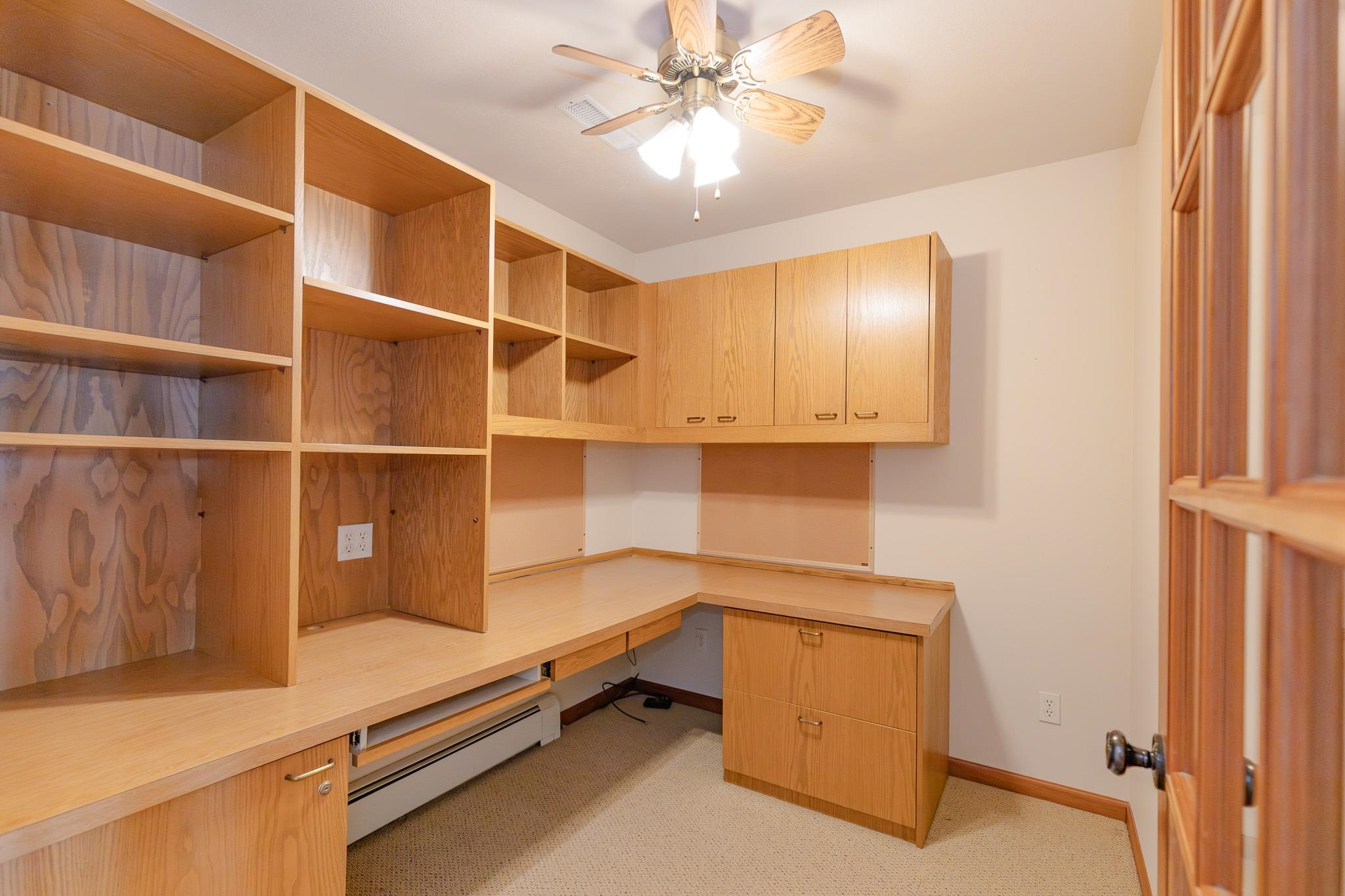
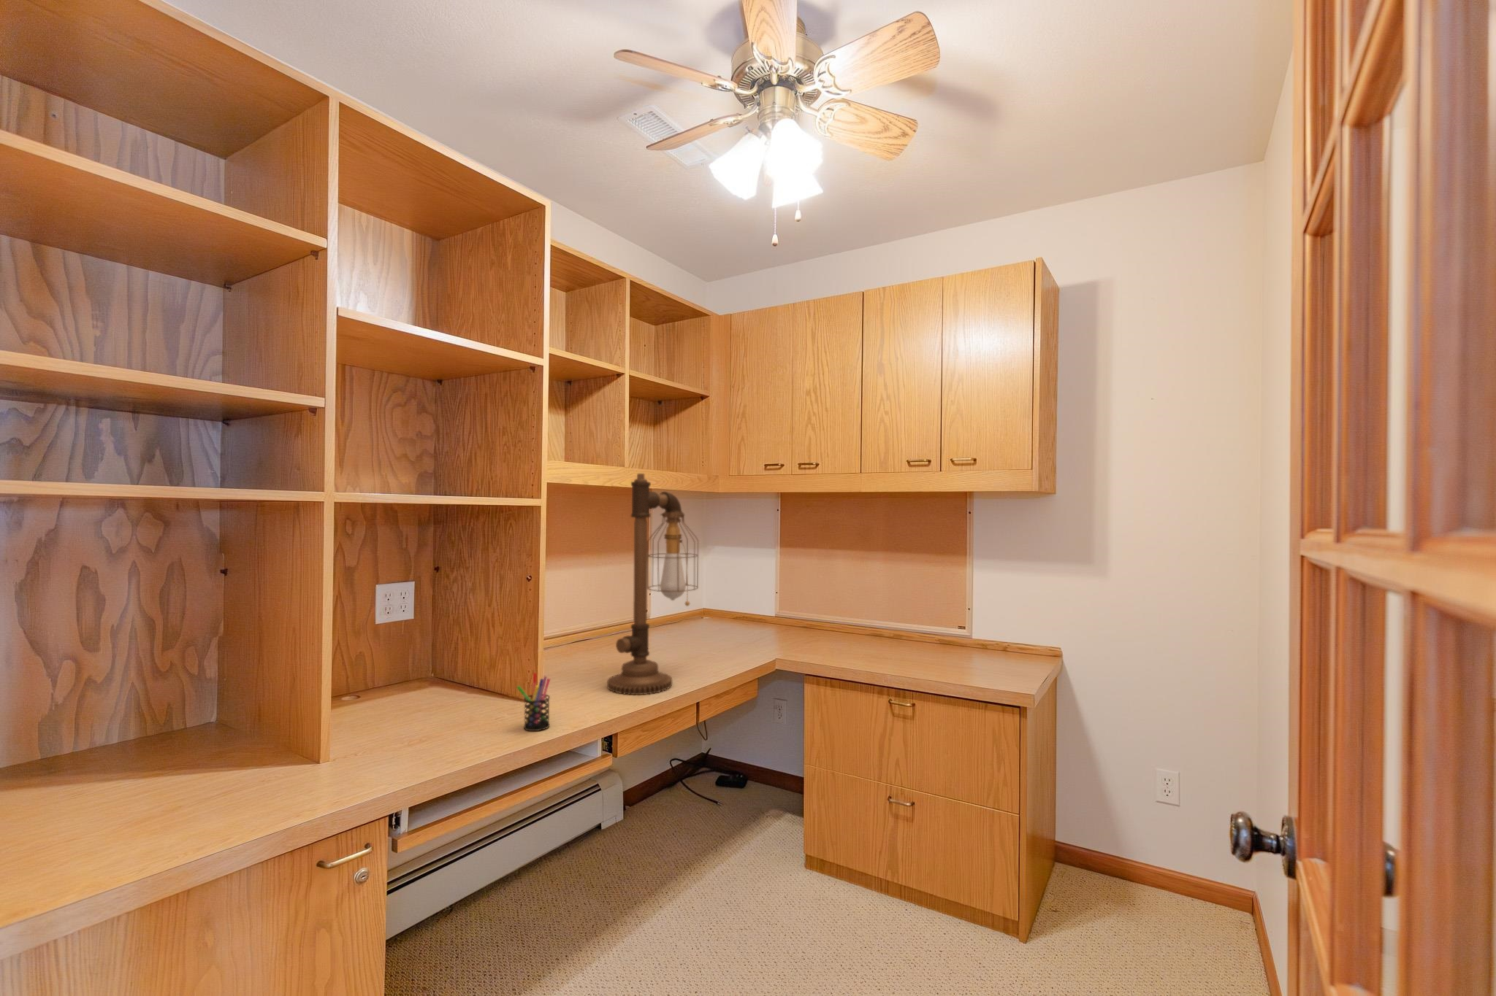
+ pen holder (533, 701)
+ desk lamp (652, 578)
